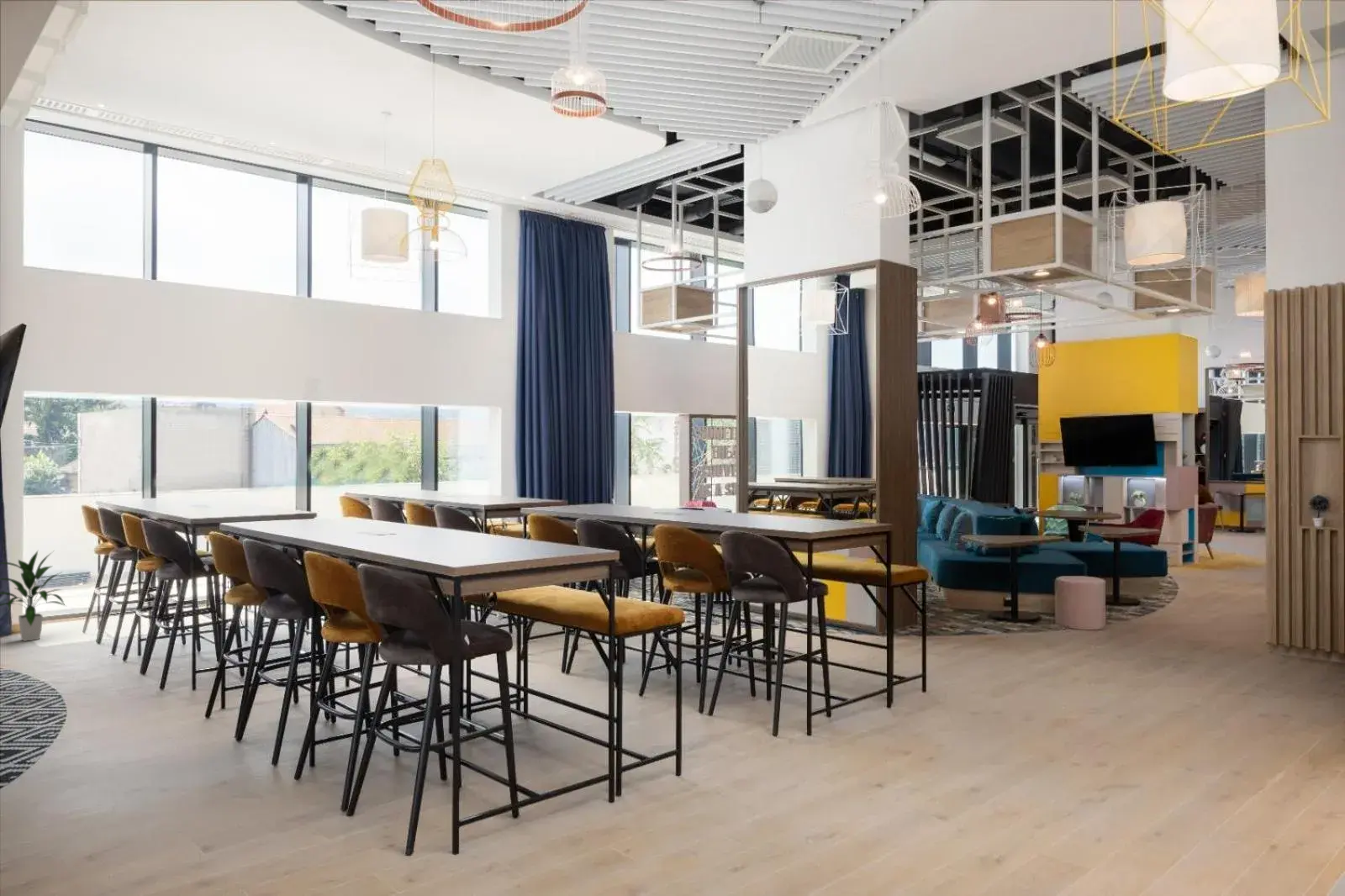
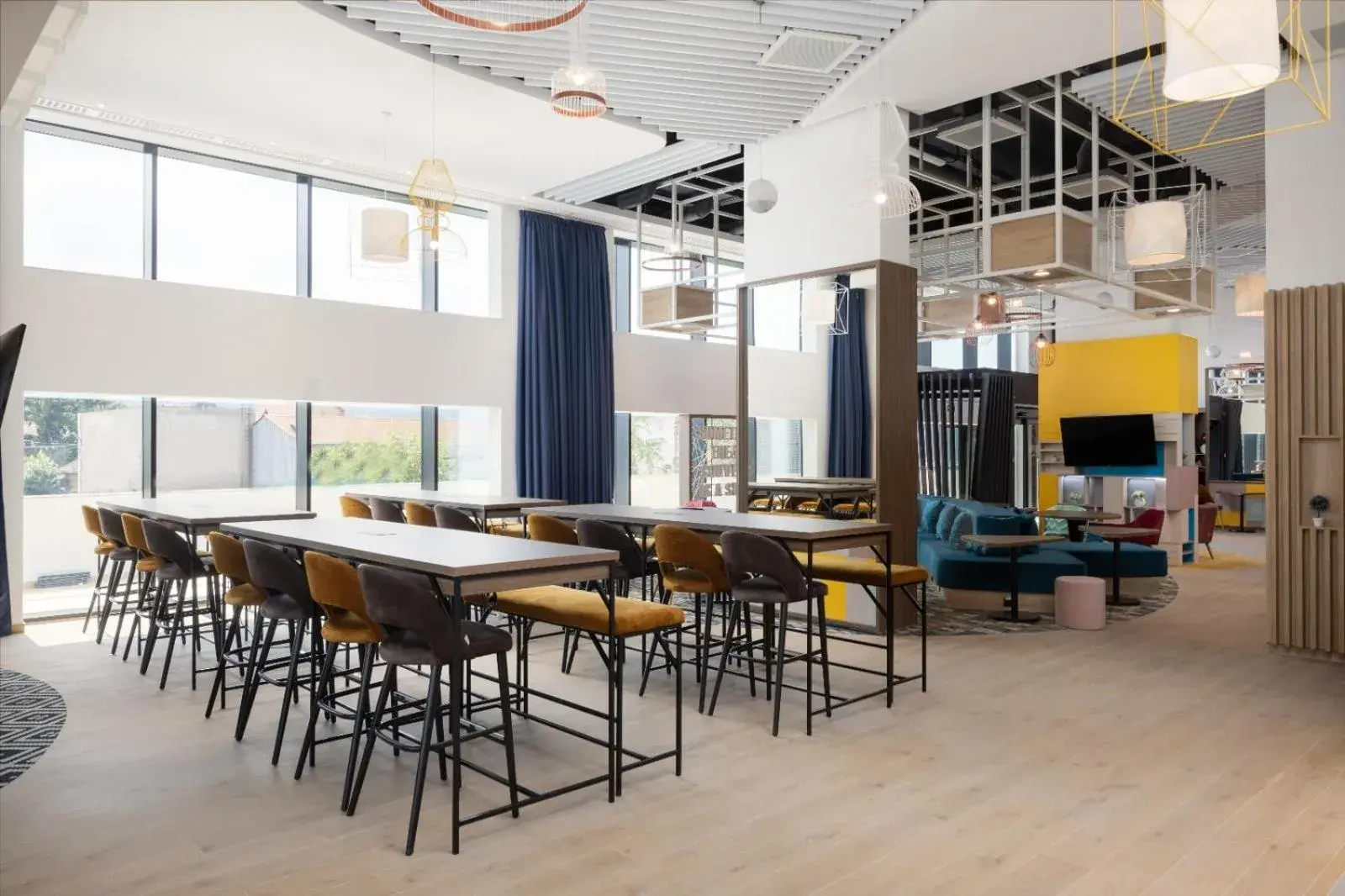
- indoor plant (29, 595)
